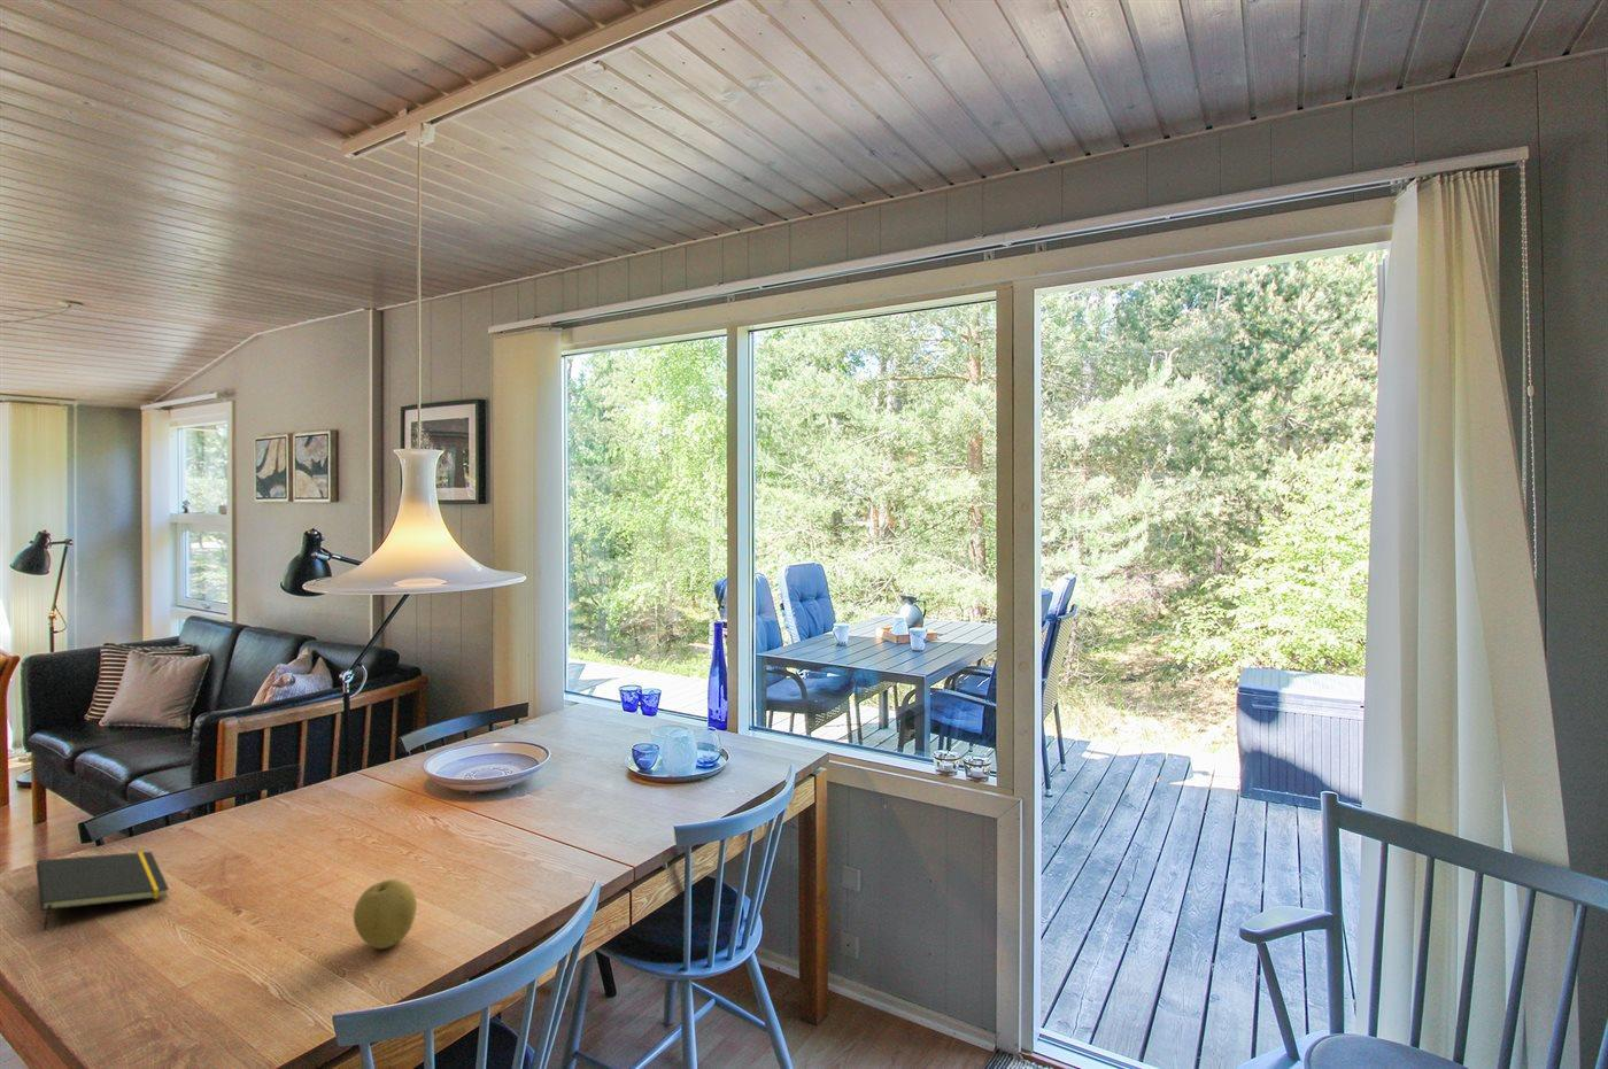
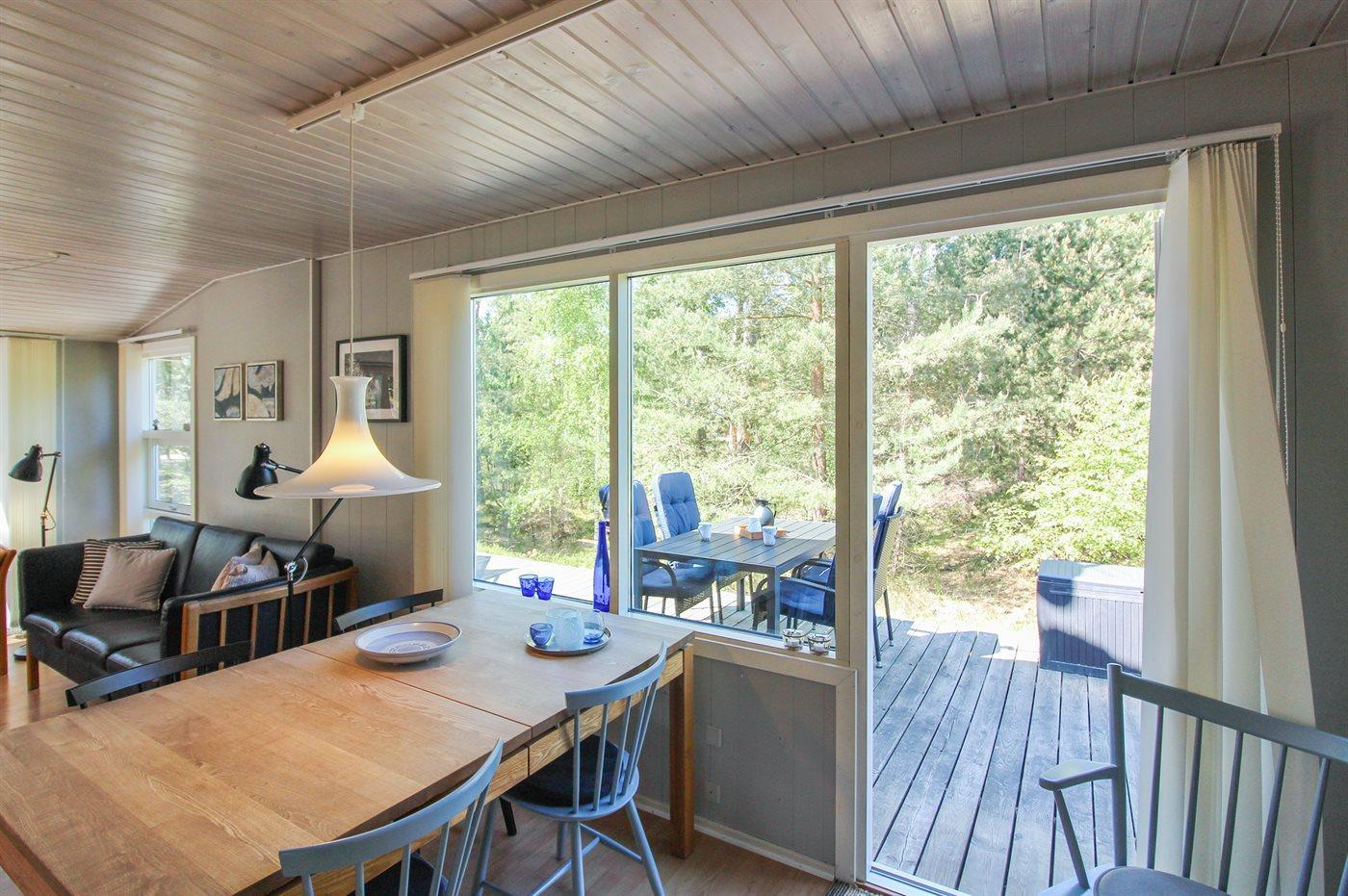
- fruit (385, 913)
- notepad (101, 877)
